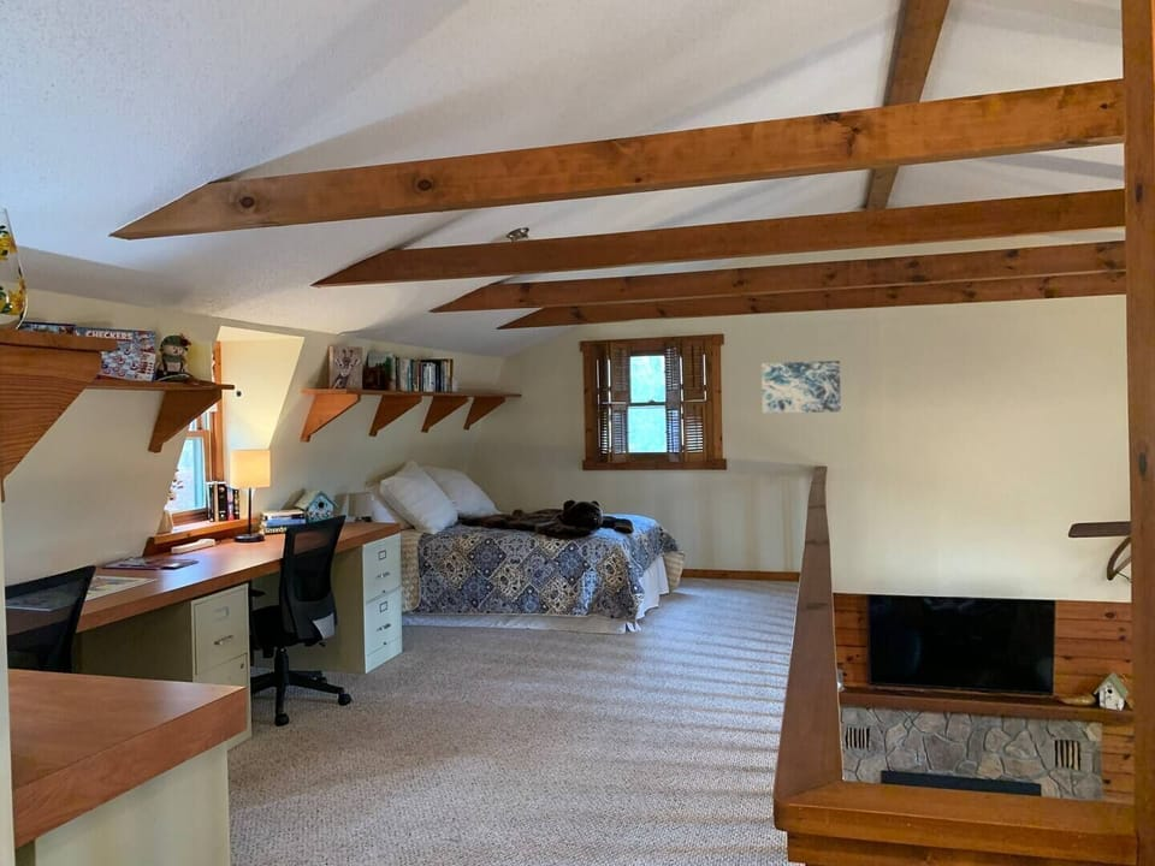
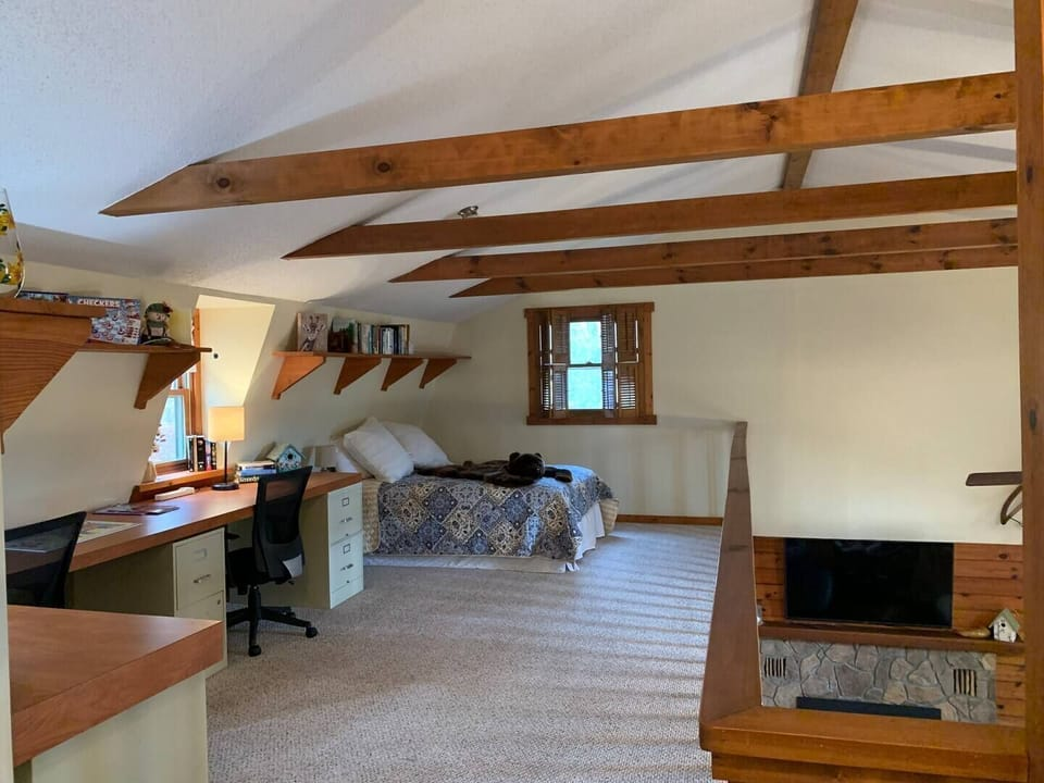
- wall art (800, 387)
